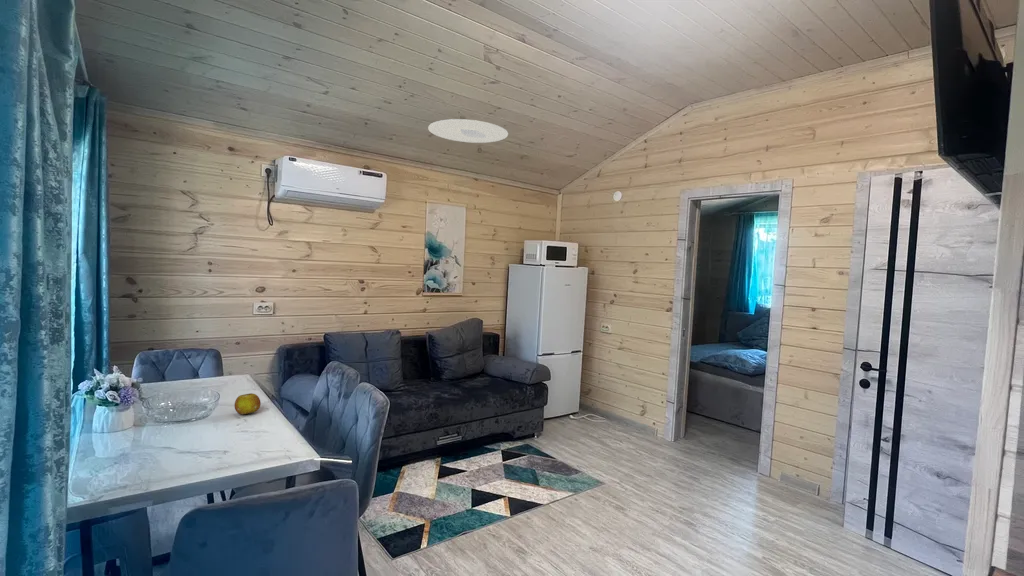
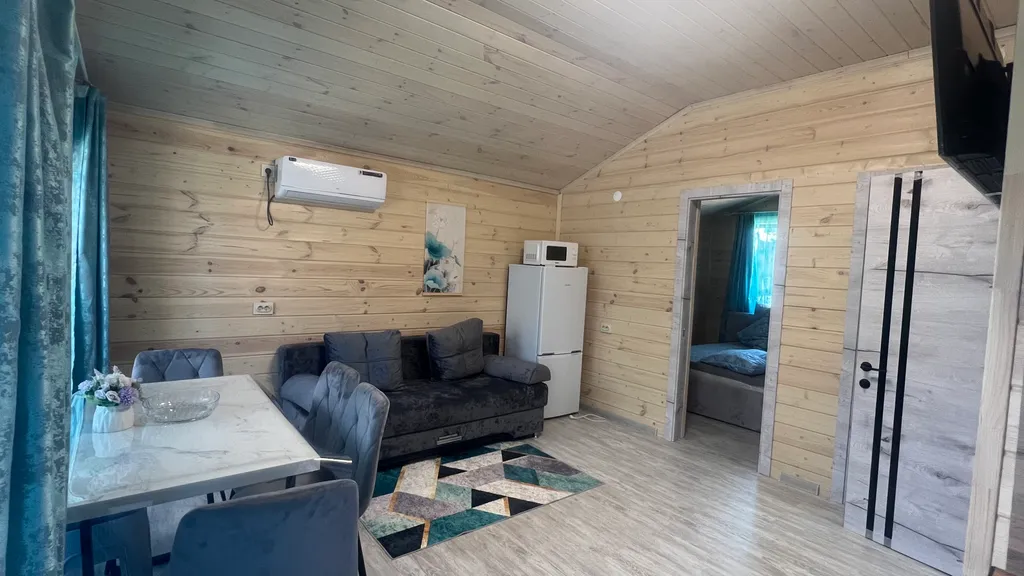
- fruit (247, 403)
- ceiling light (468, 127)
